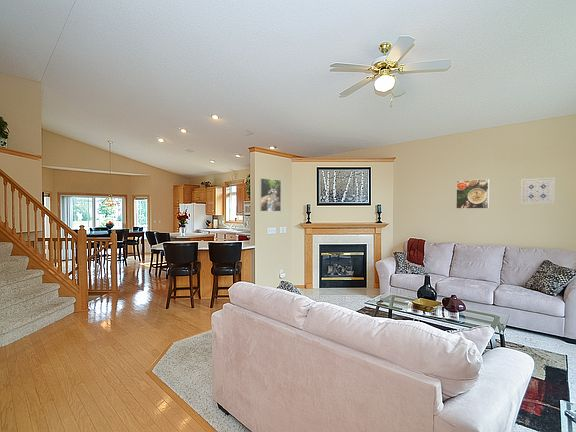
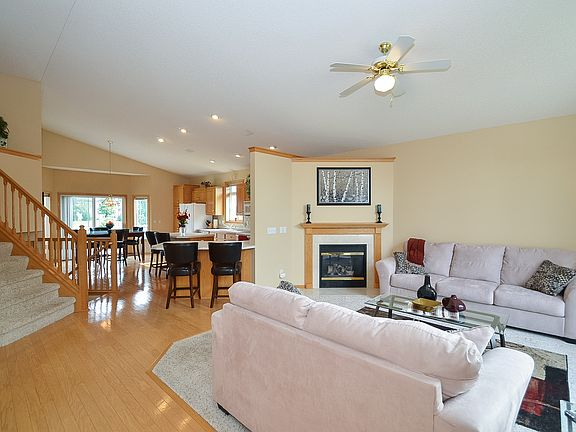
- wall art (537, 191)
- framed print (472, 194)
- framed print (270, 195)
